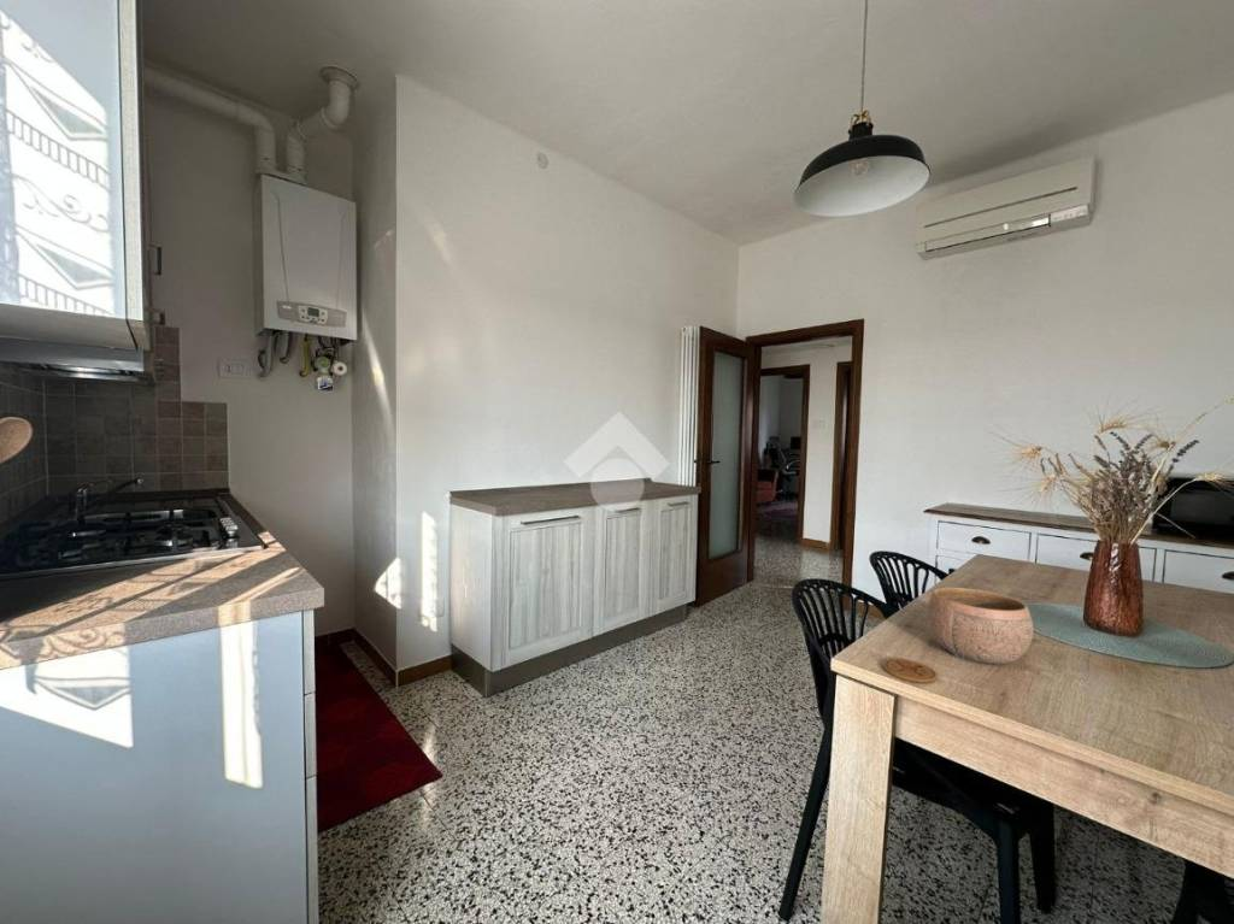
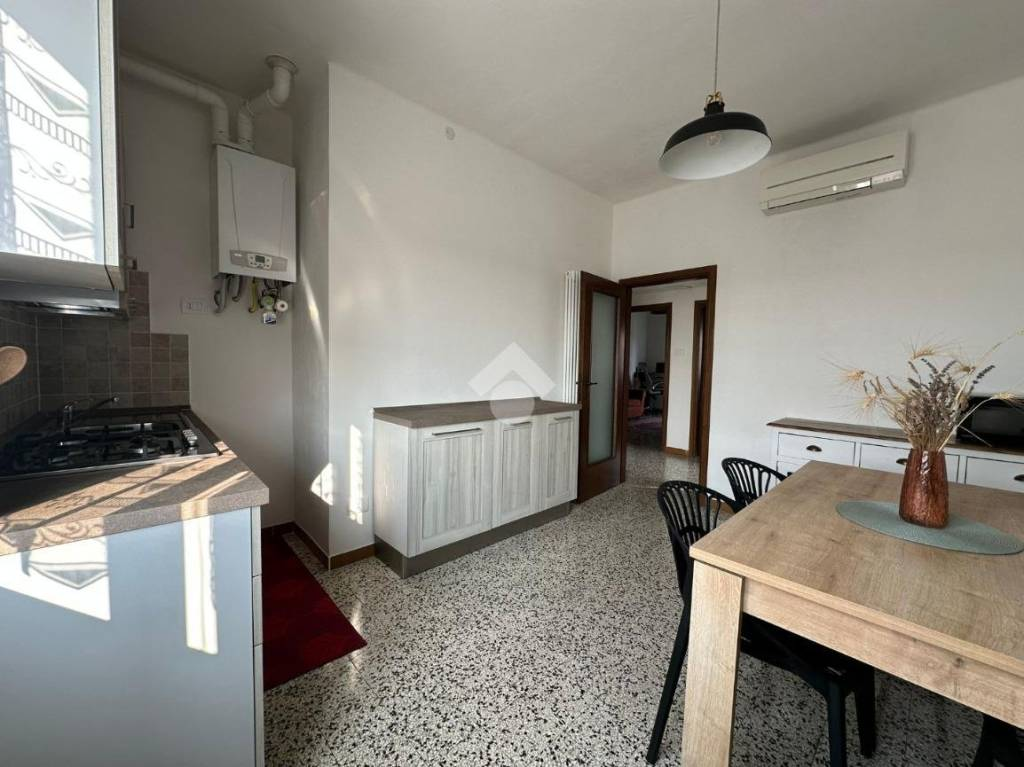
- coaster (909, 670)
- bowl (976, 625)
